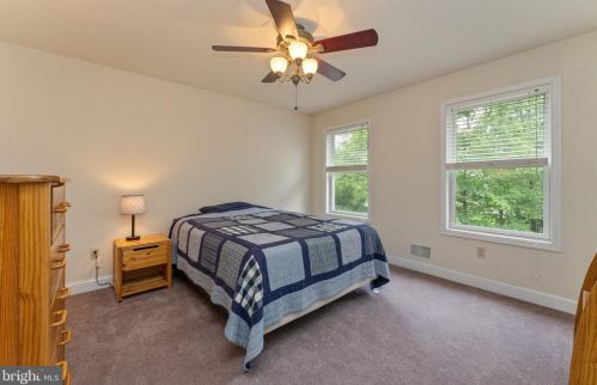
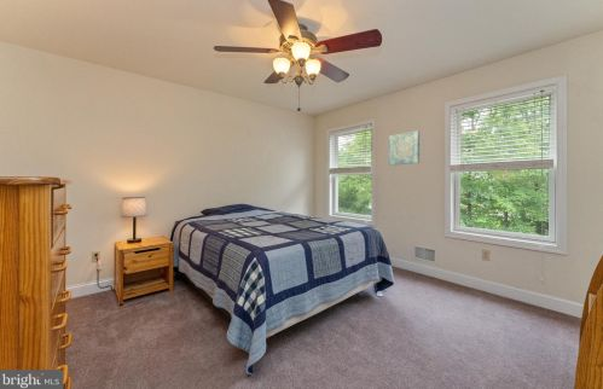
+ wall art (404, 149)
